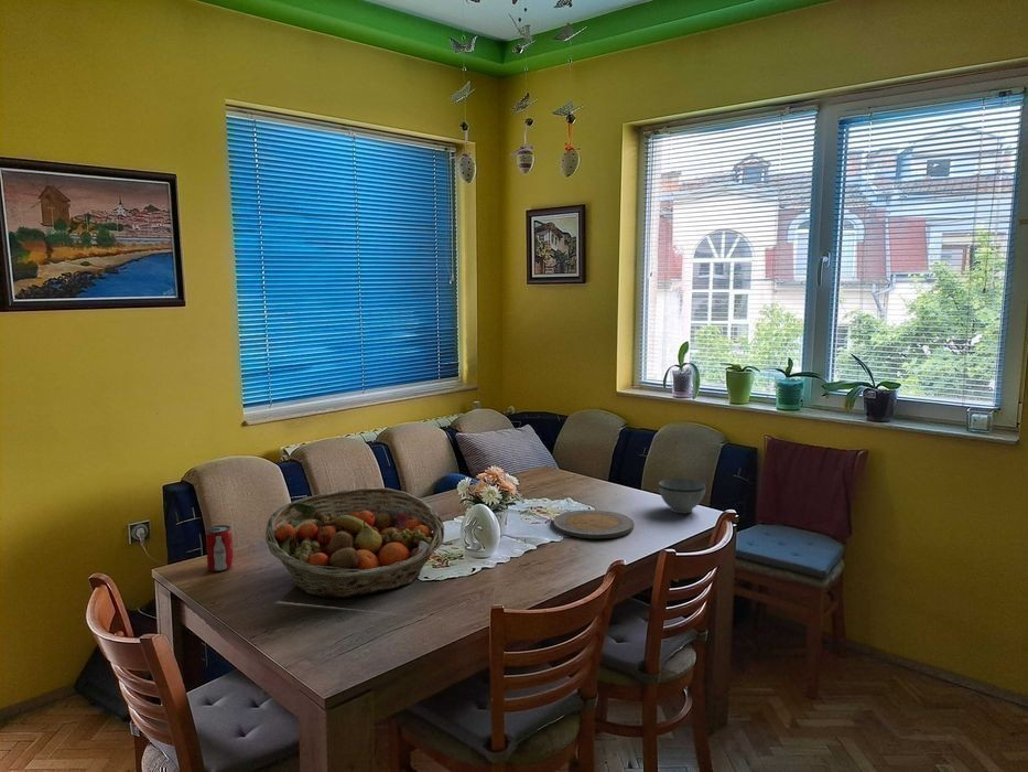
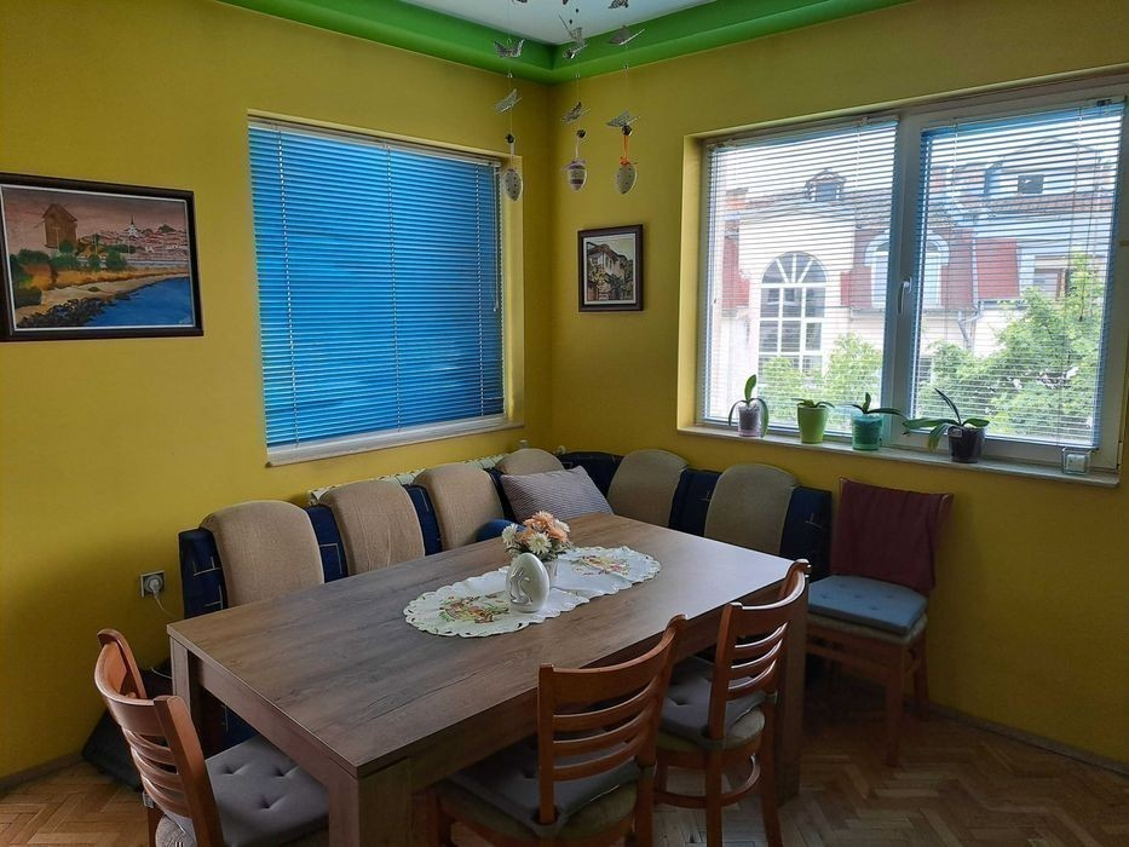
- fruit basket (357, 539)
- plate (593, 523)
- bowl (681, 496)
- beverage can (219, 547)
